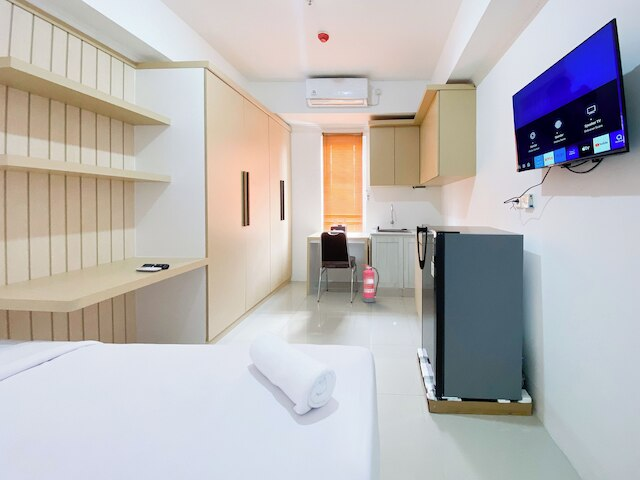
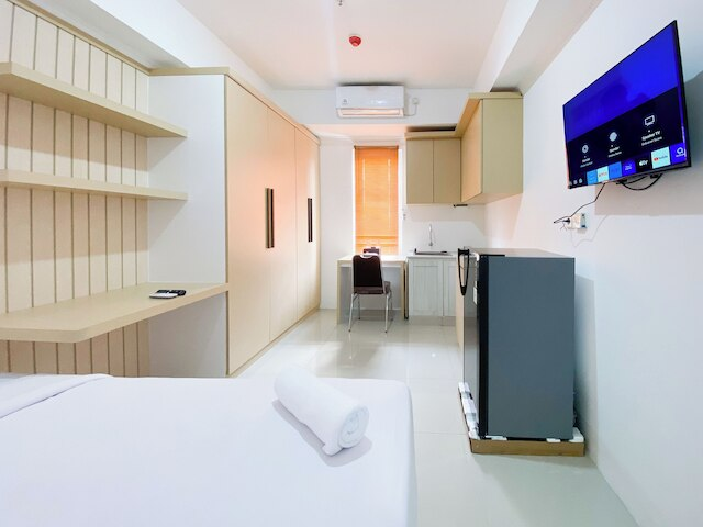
- fire extinguisher (370, 282)
